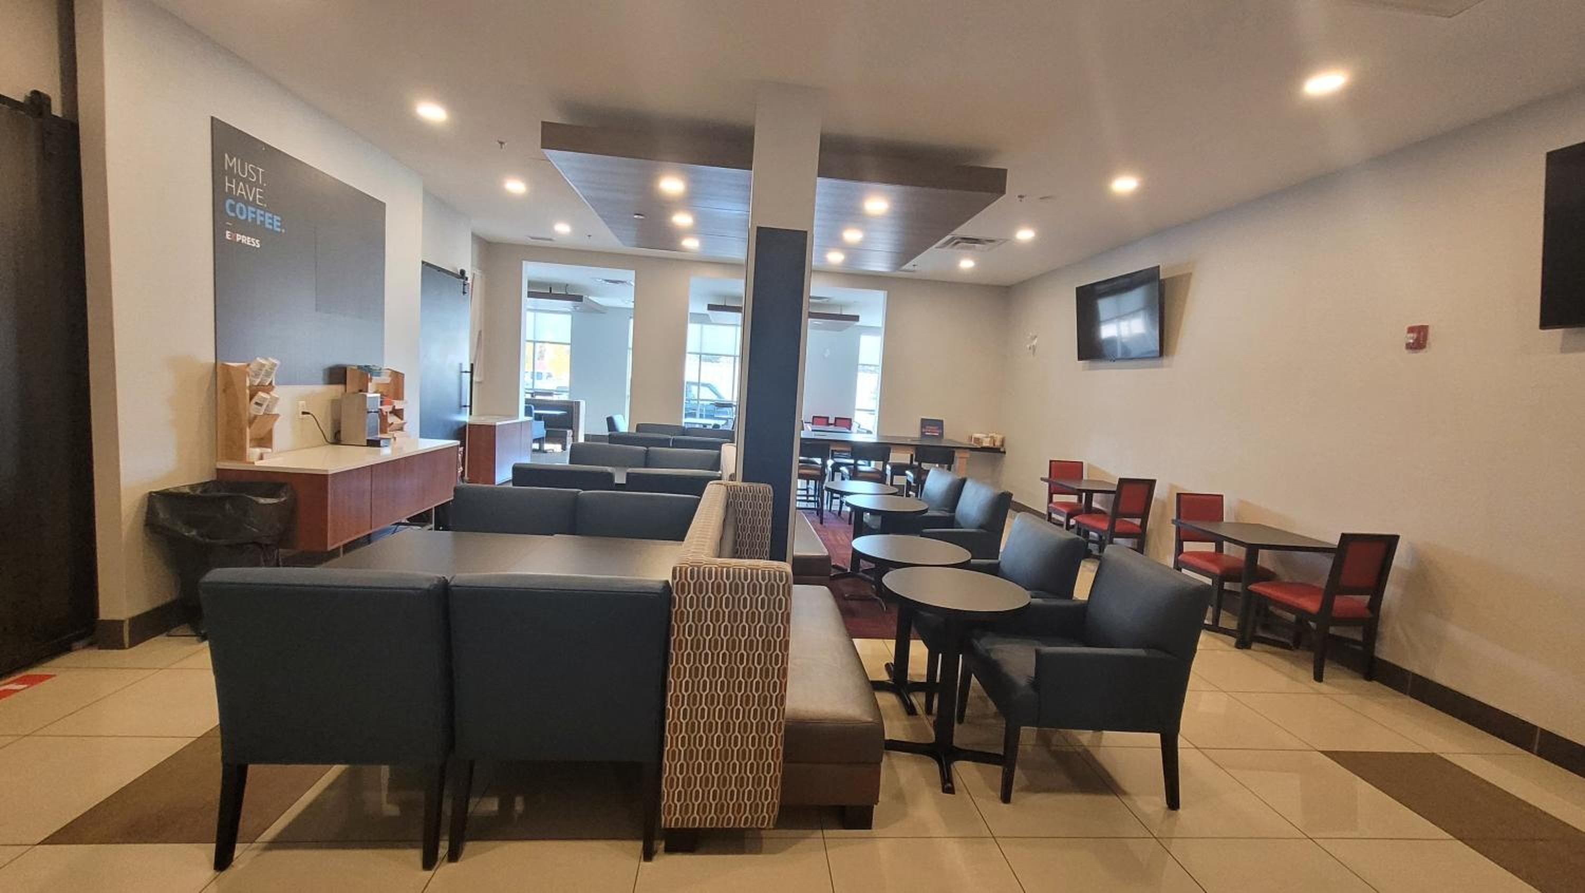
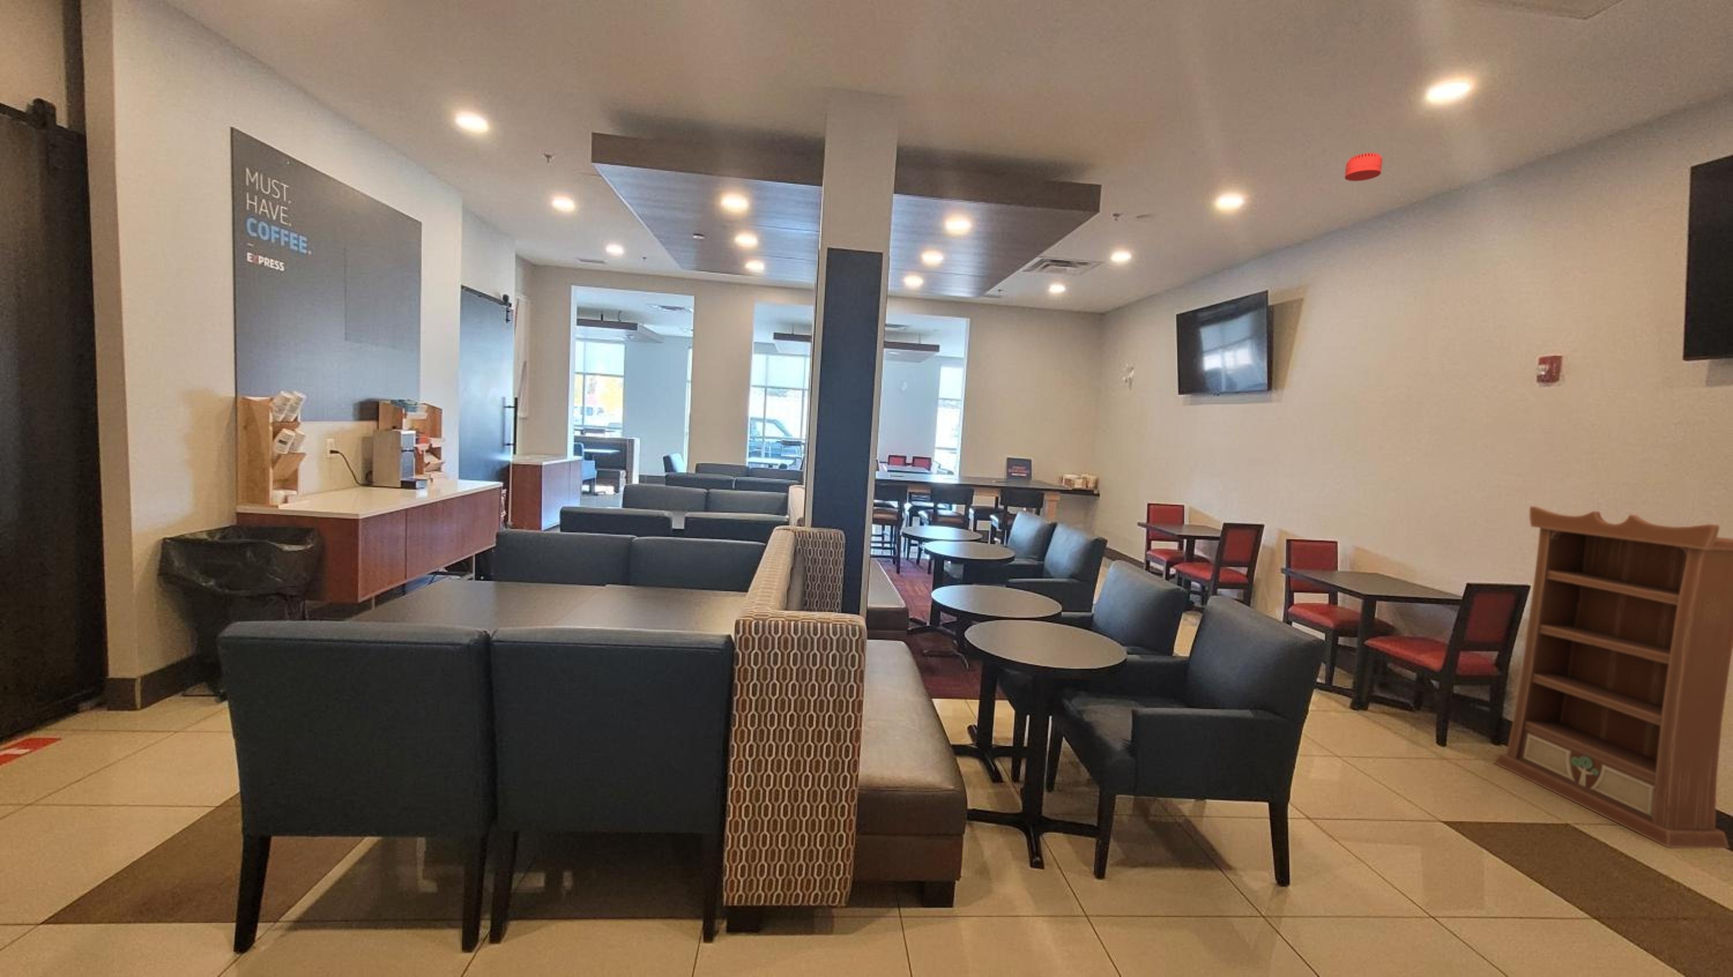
+ smoke detector (1363, 167)
+ bookcase (1618, 659)
